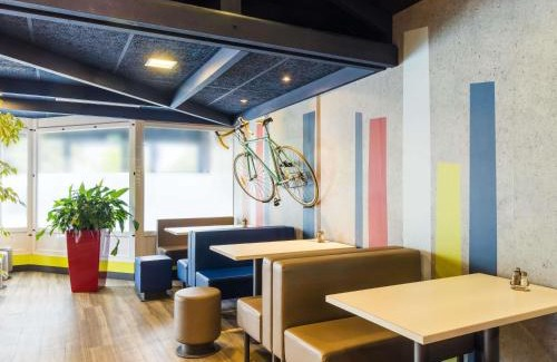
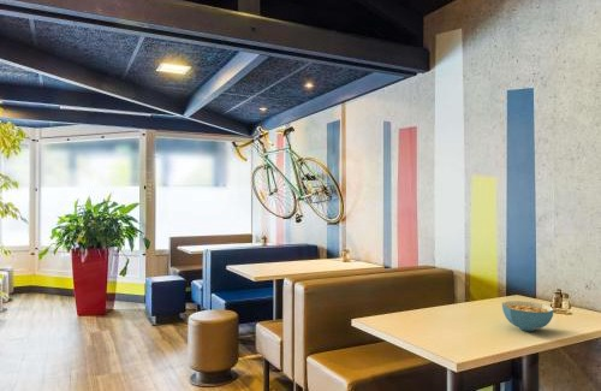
+ cereal bowl (526, 318)
